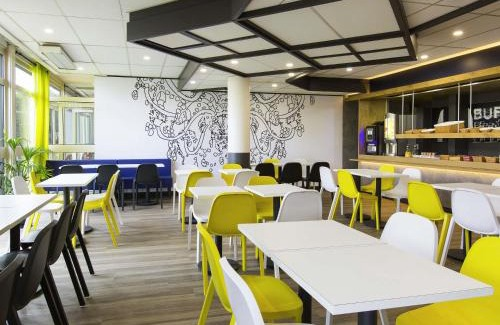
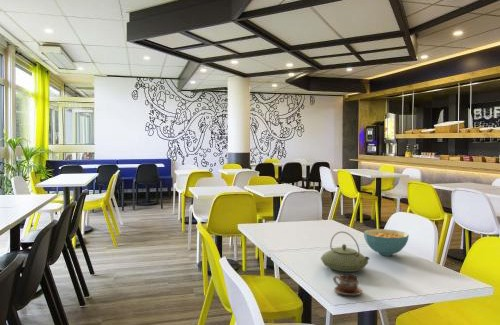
+ cup (347, 284)
+ cereal bowl (385, 243)
+ teapot (346, 250)
